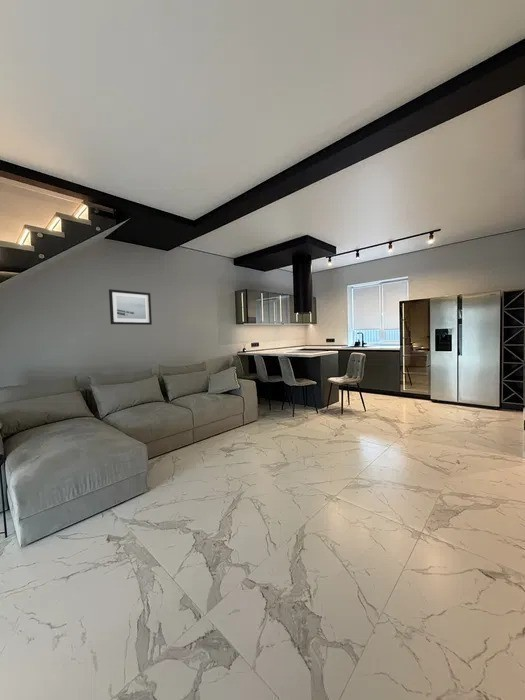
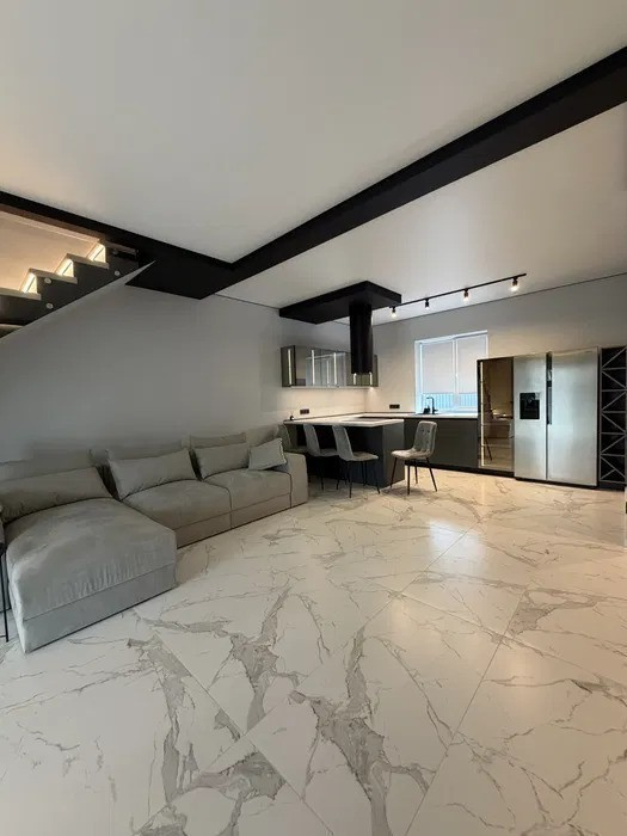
- wall art (131, 307)
